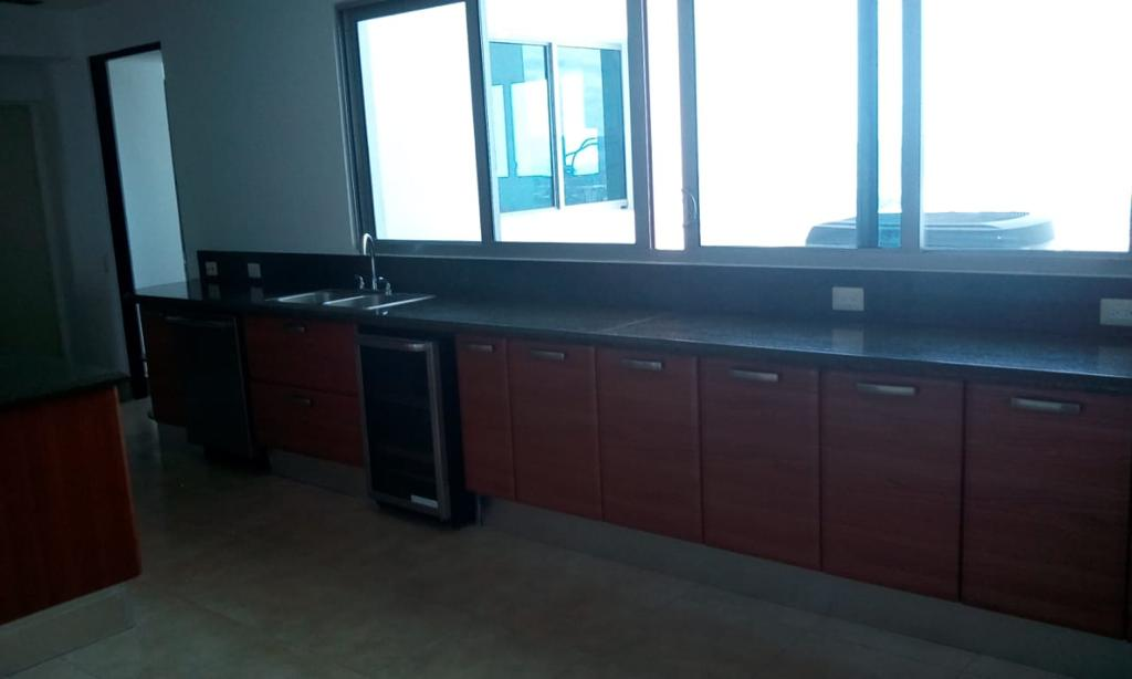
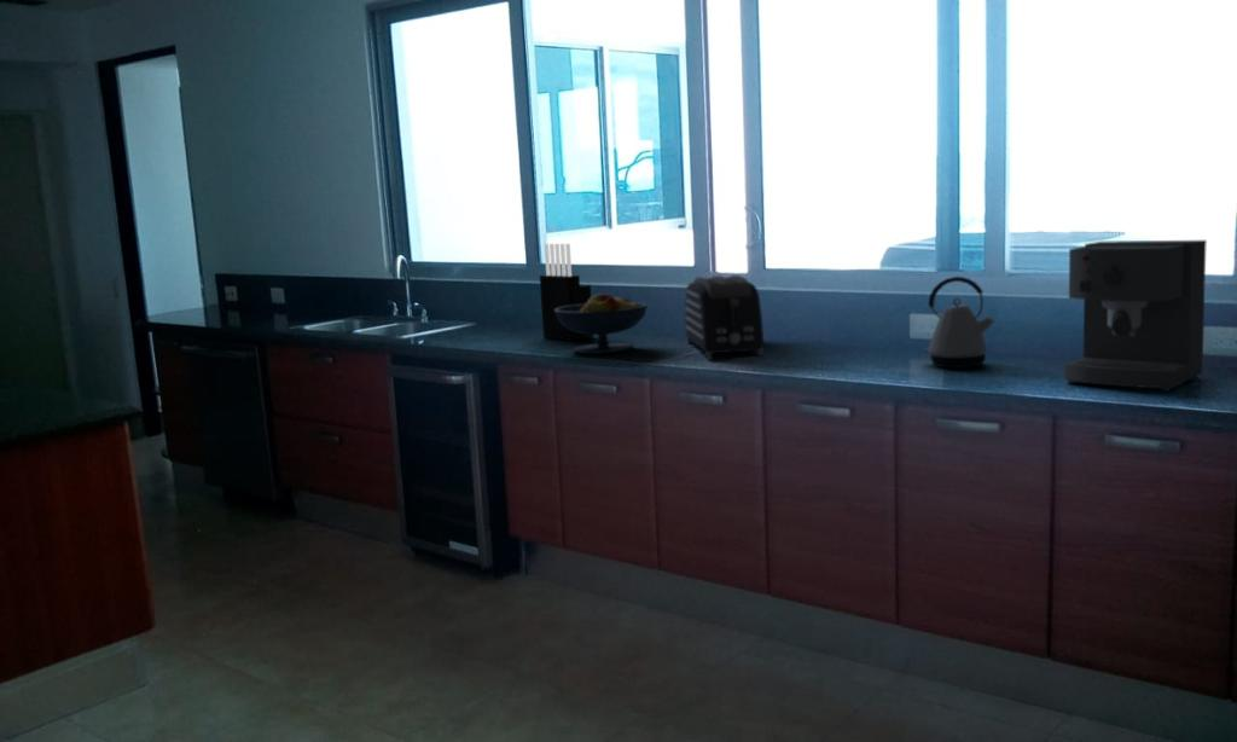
+ fruit bowl (602, 320)
+ knife block (568, 290)
+ coffee maker (1139, 313)
+ kettle (959, 320)
+ toaster (722, 313)
